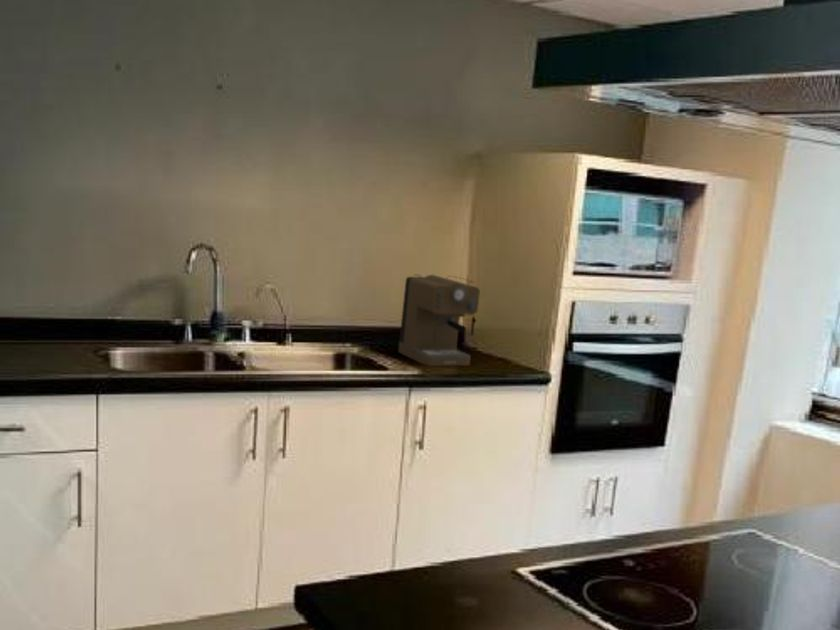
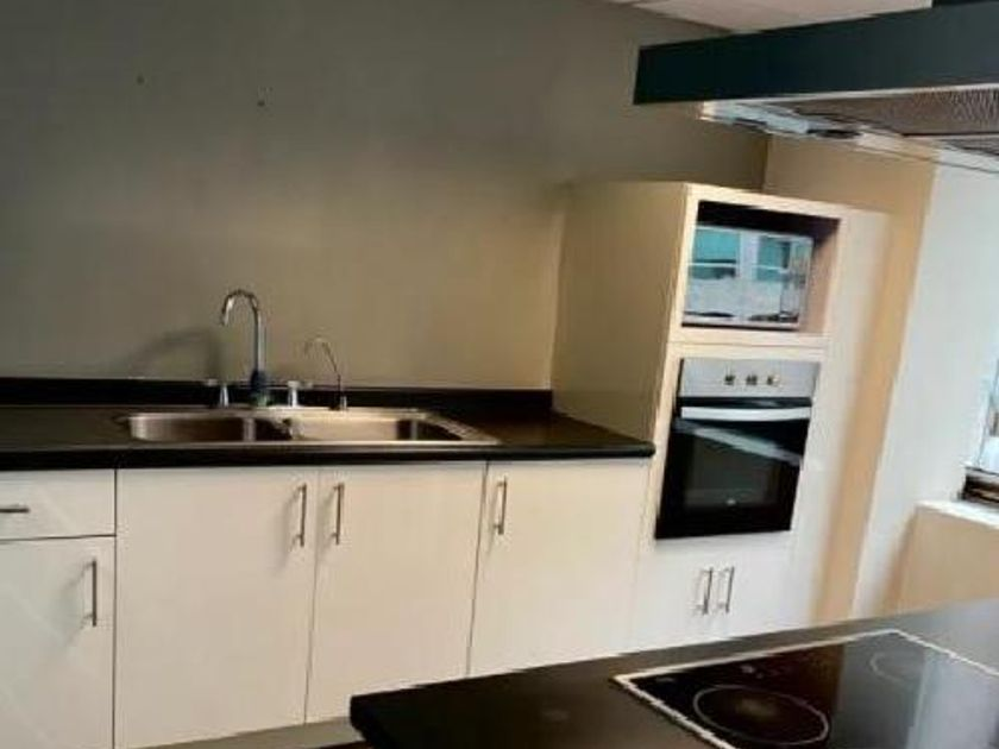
- coffee maker (444, 319)
